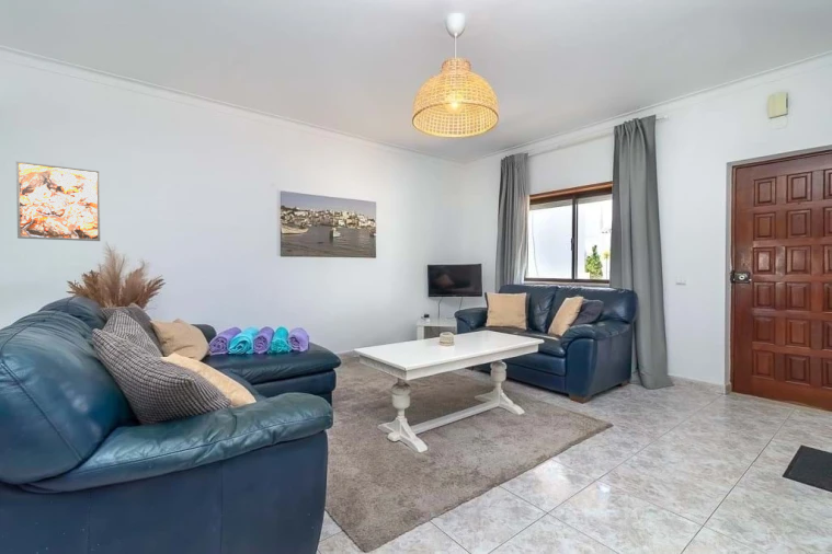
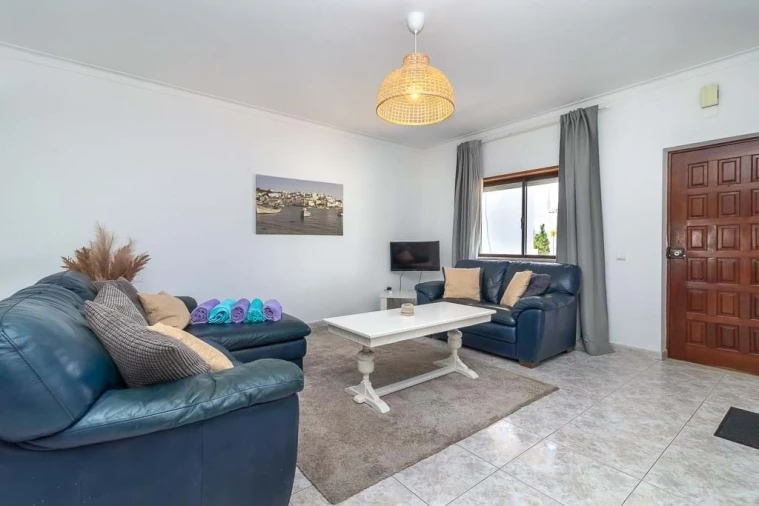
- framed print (60, 203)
